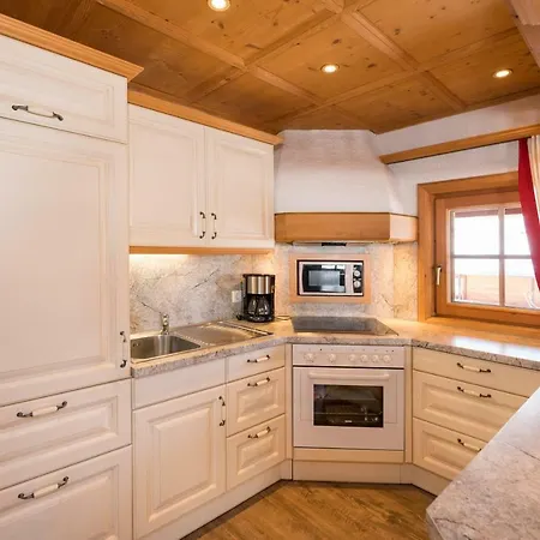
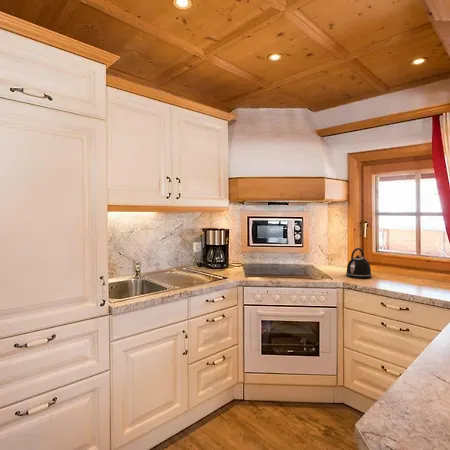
+ kettle (358, 262)
